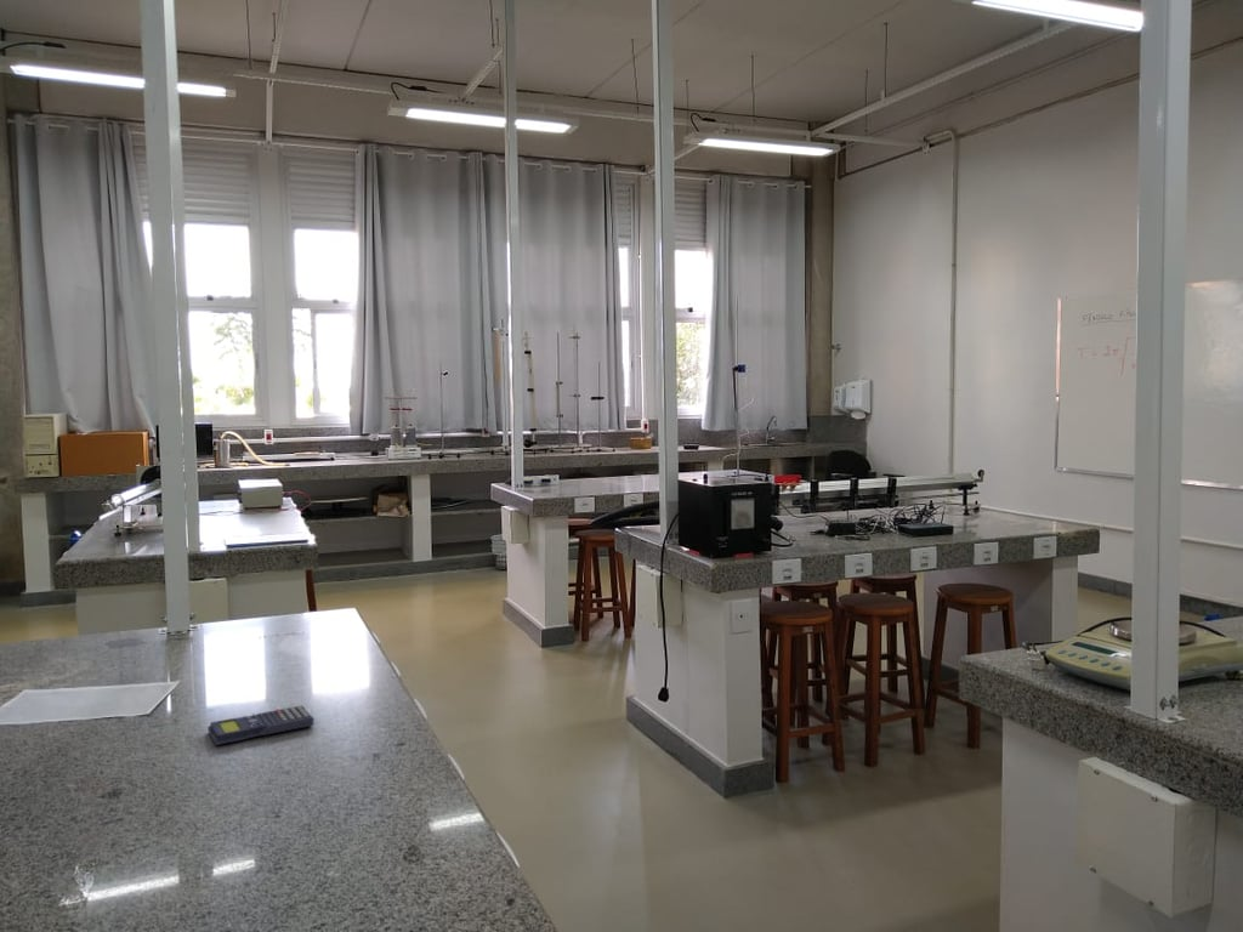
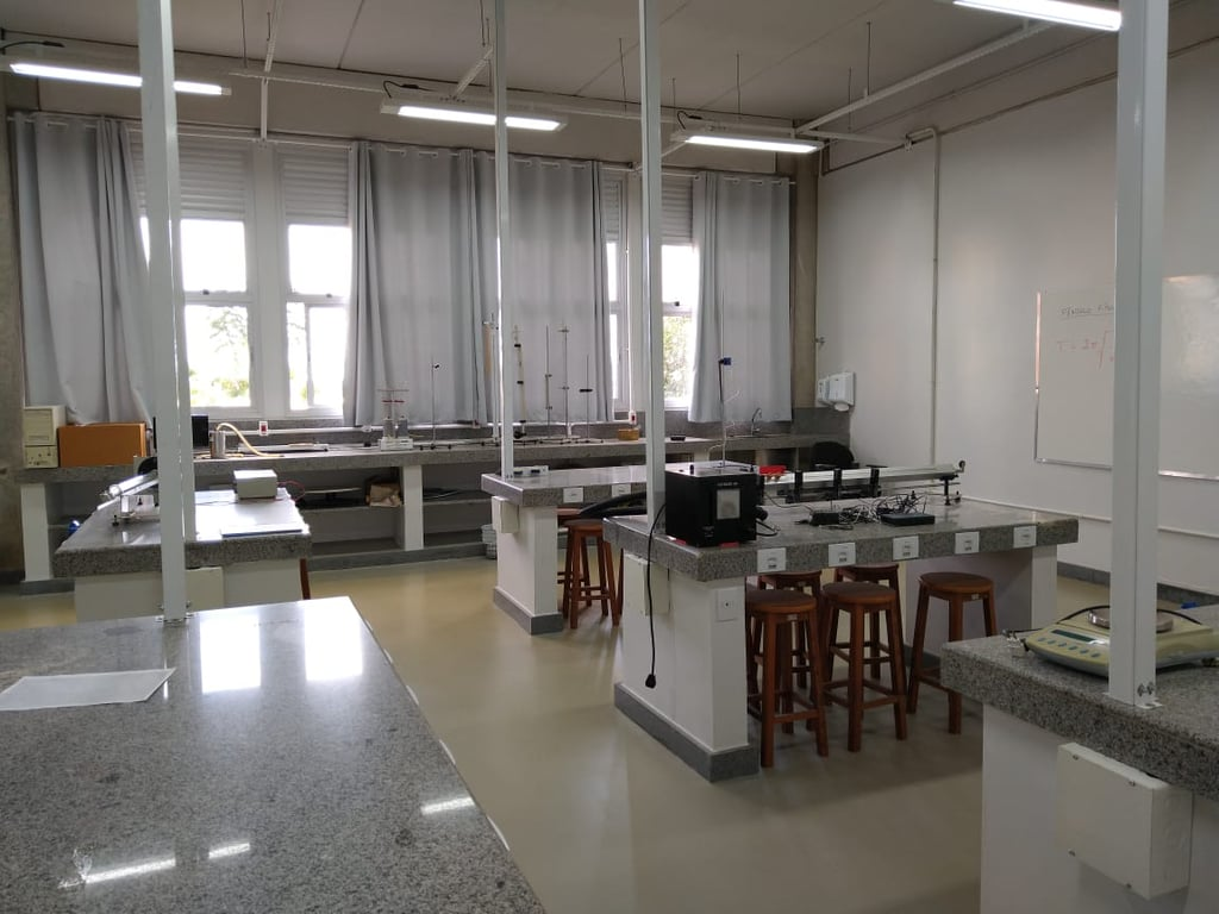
- calculator (261, 723)
